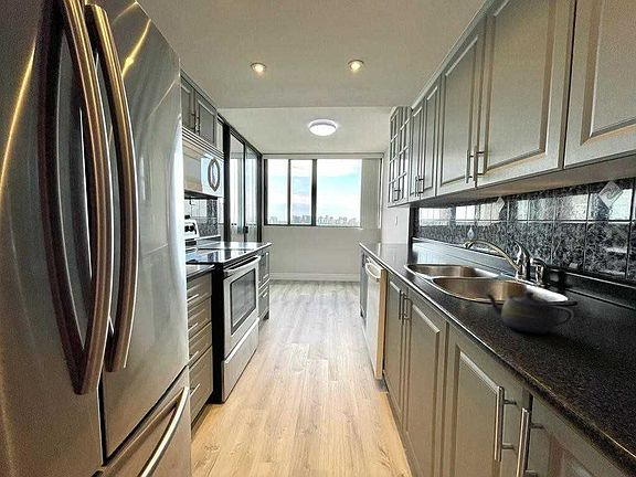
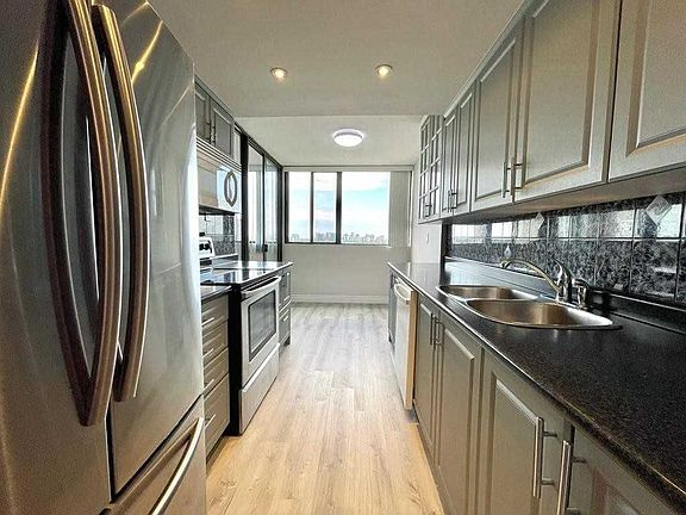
- teapot (524, 309)
